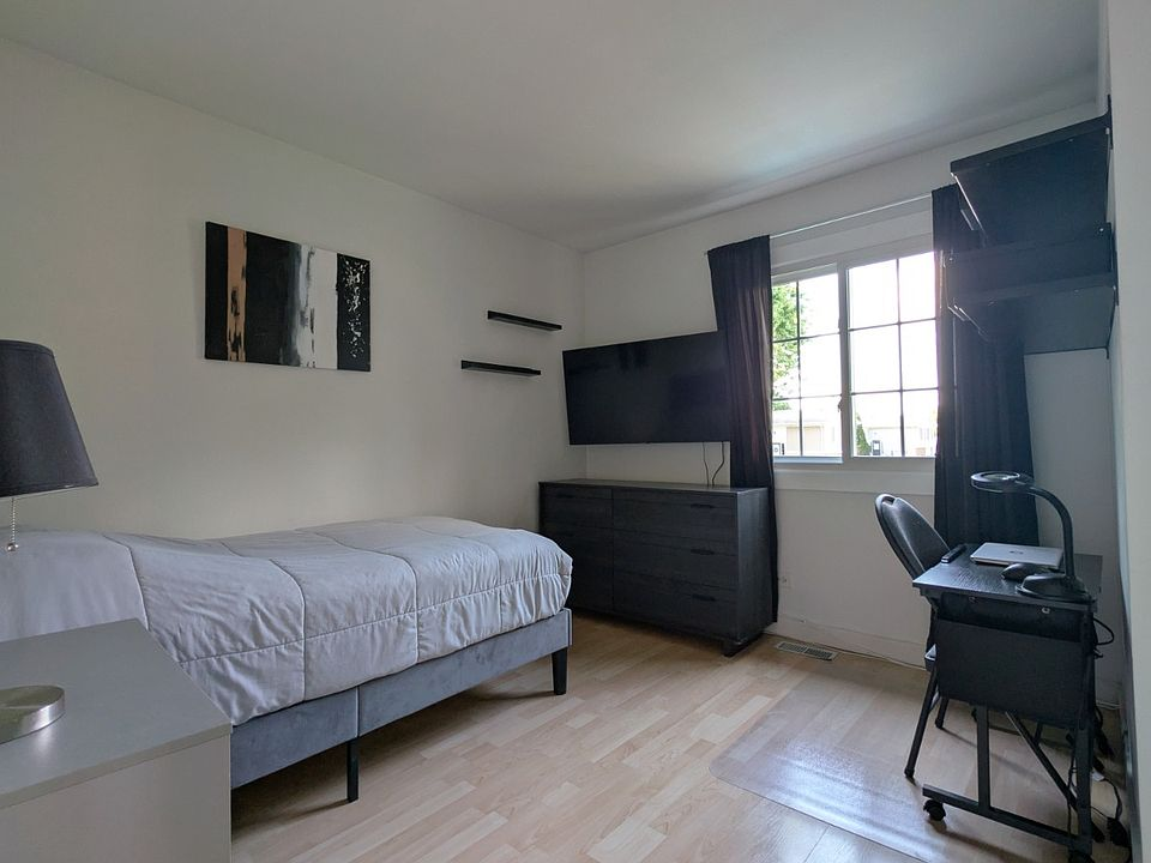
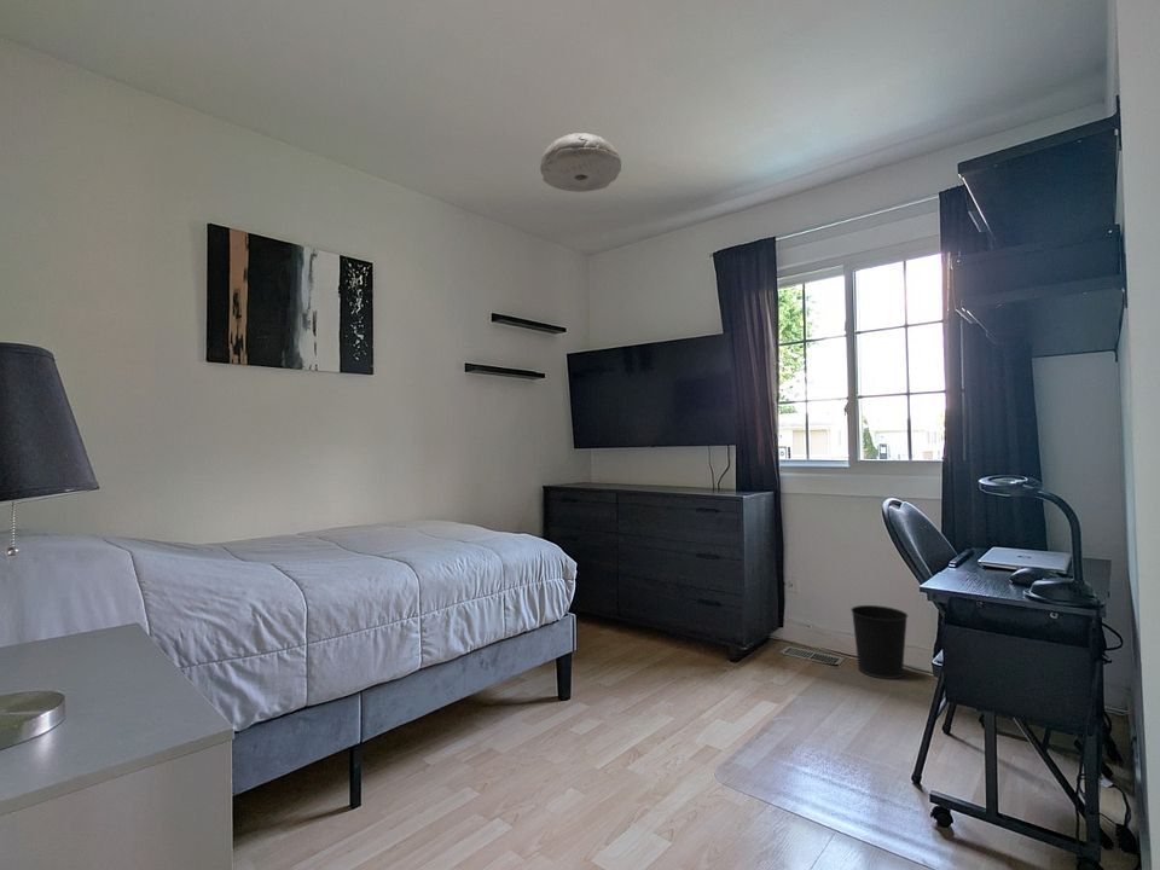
+ ceiling light (580, 160)
+ wastebasket (878, 642)
